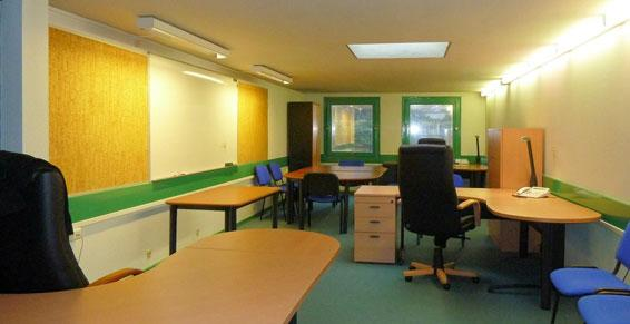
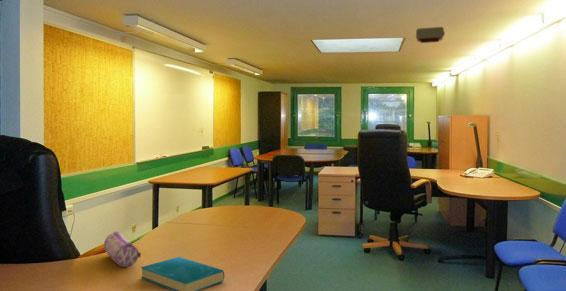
+ book (182, 274)
+ projector (430, 35)
+ pencil case (120, 248)
